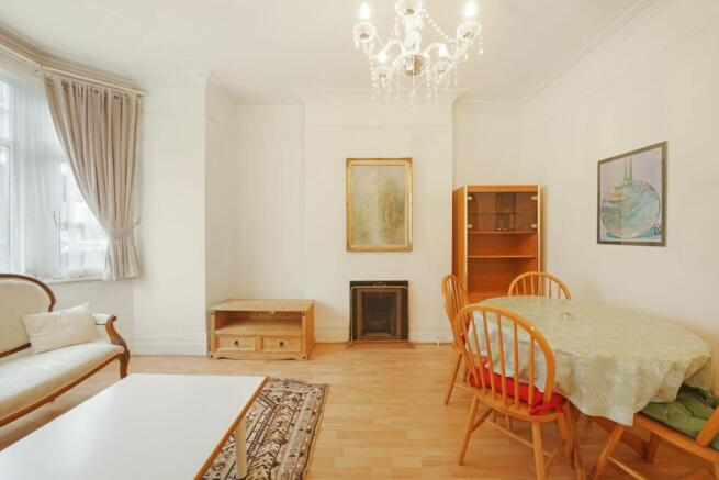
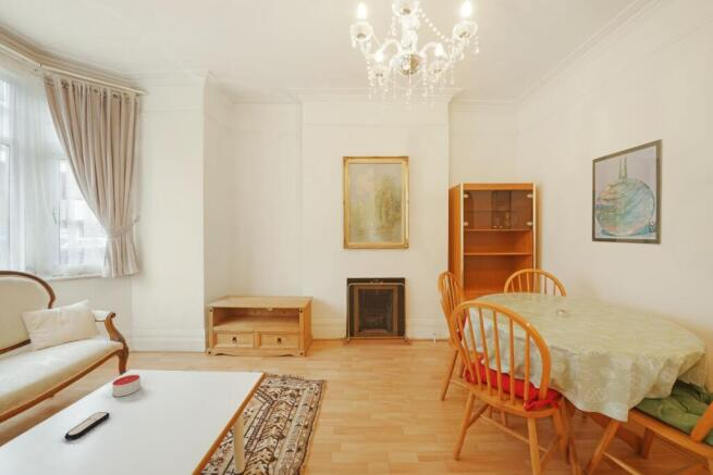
+ candle (126, 384)
+ remote control (87, 424)
